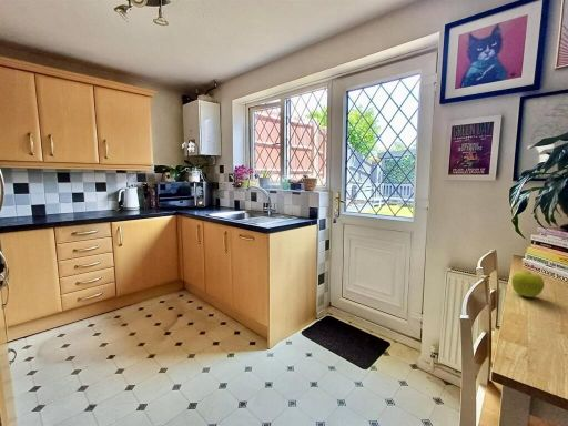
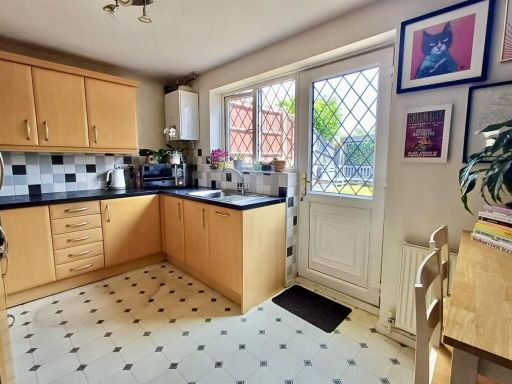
- fruit (527, 283)
